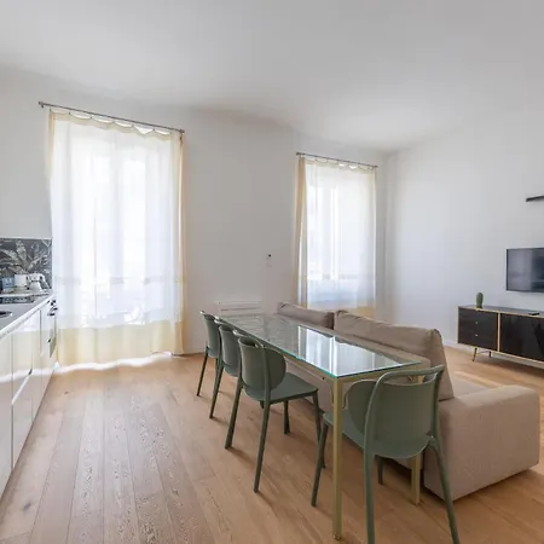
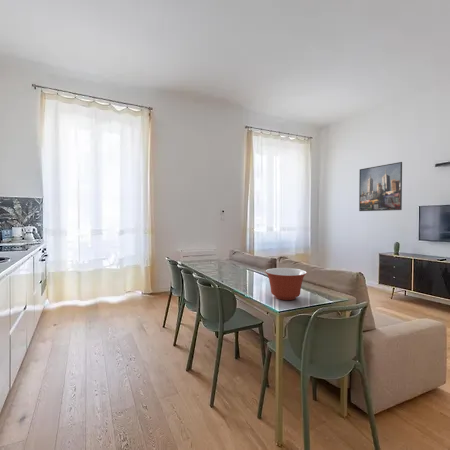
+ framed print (379, 188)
+ mixing bowl (285, 284)
